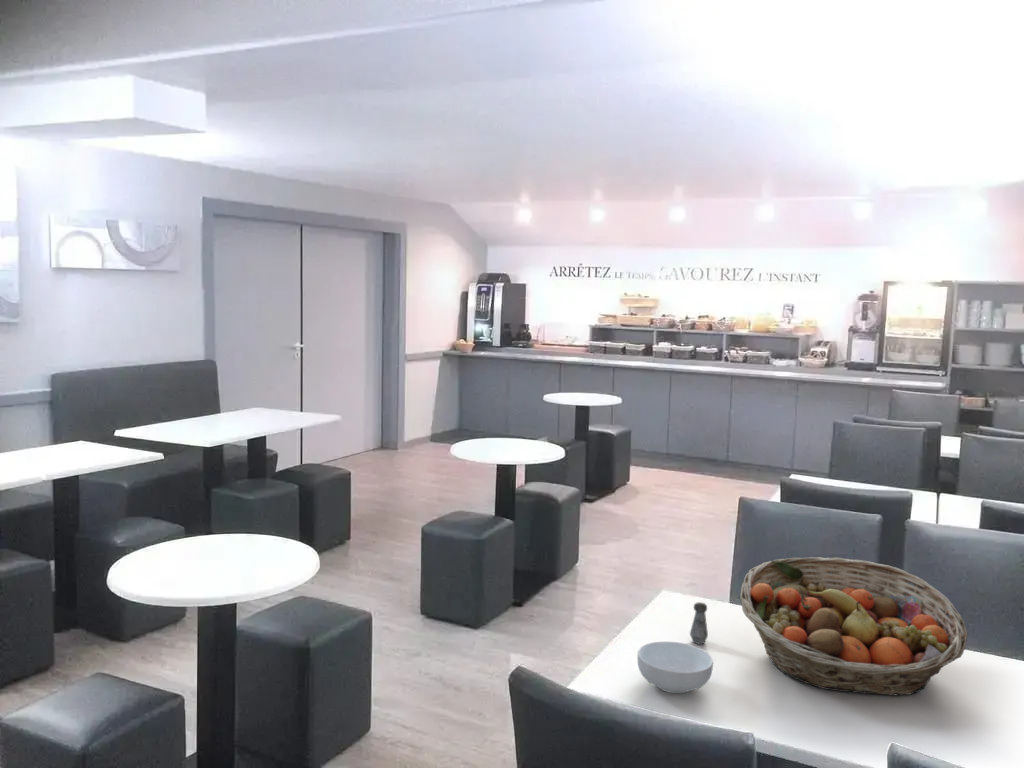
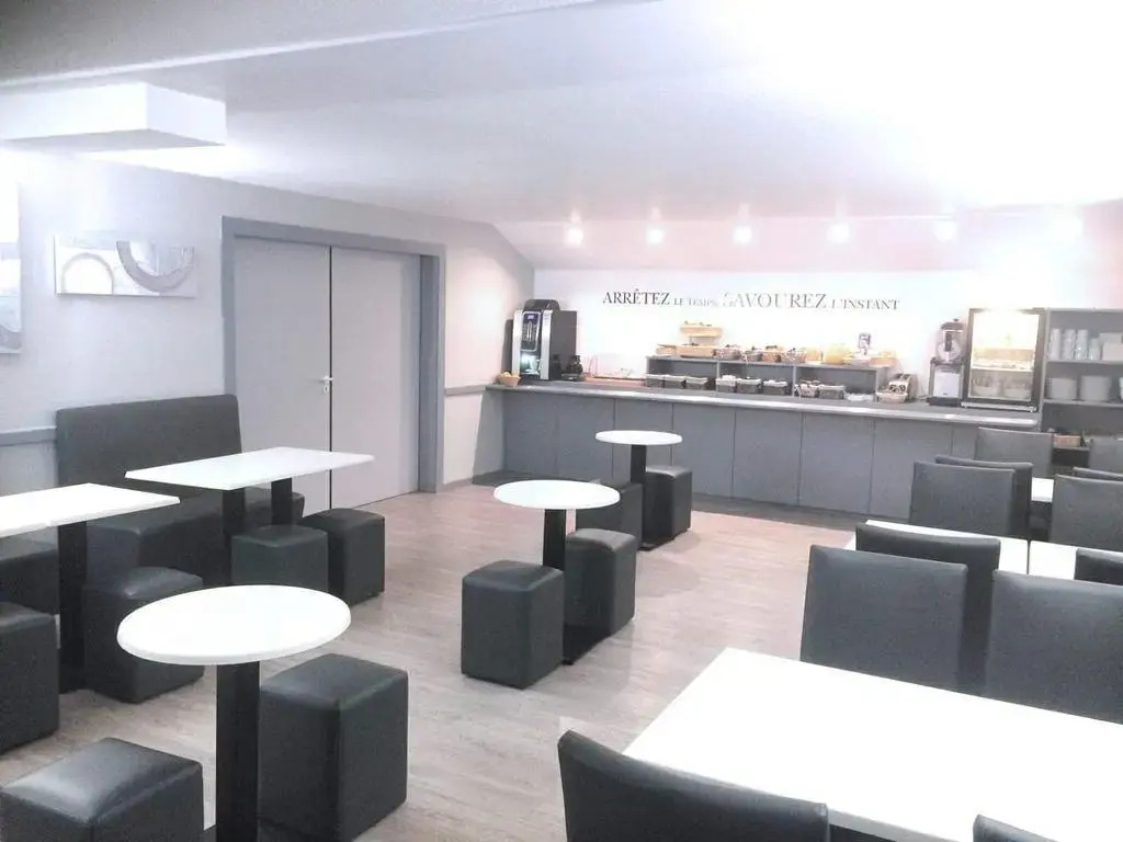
- cereal bowl (674, 670)
- fruit basket (847, 623)
- salt shaker (699, 622)
